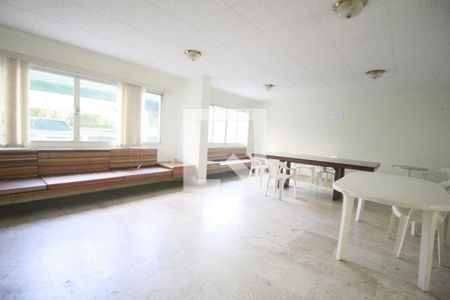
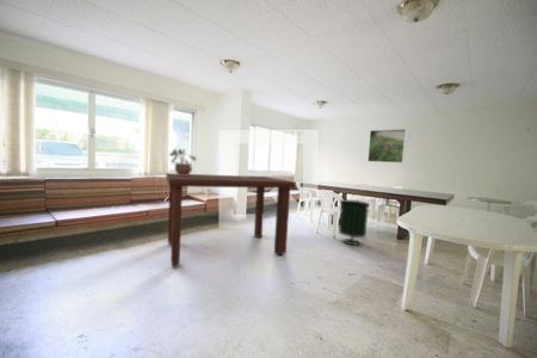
+ dining table (226, 186)
+ trash can (352, 222)
+ potted plant (180, 161)
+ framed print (385, 146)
